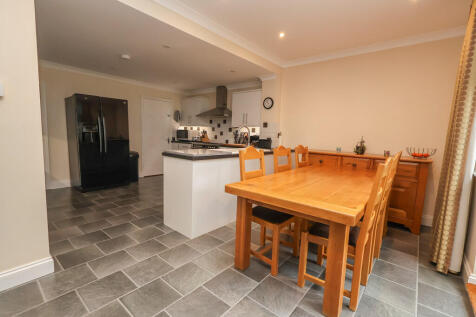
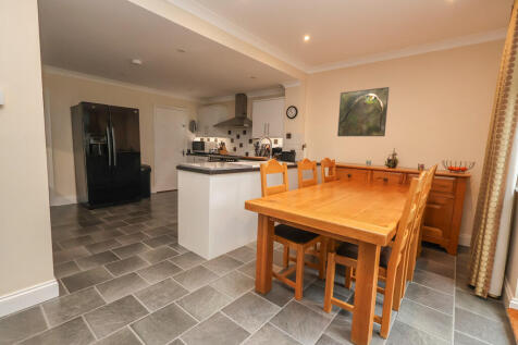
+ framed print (361, 113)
